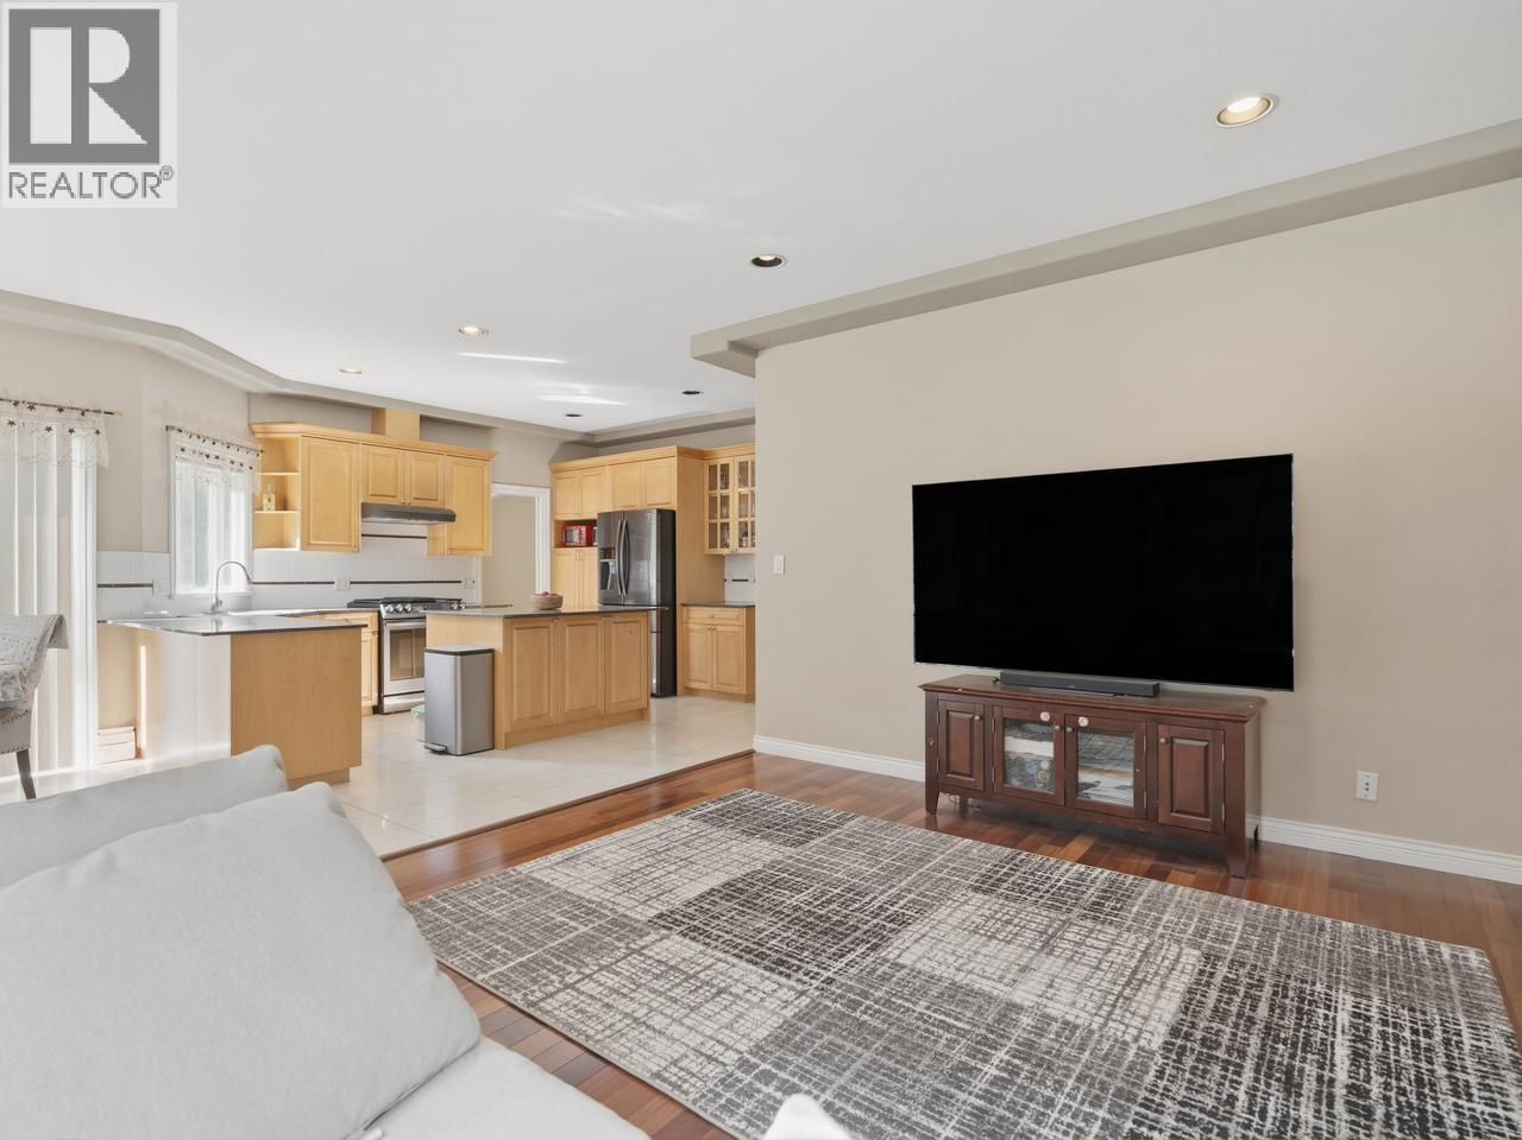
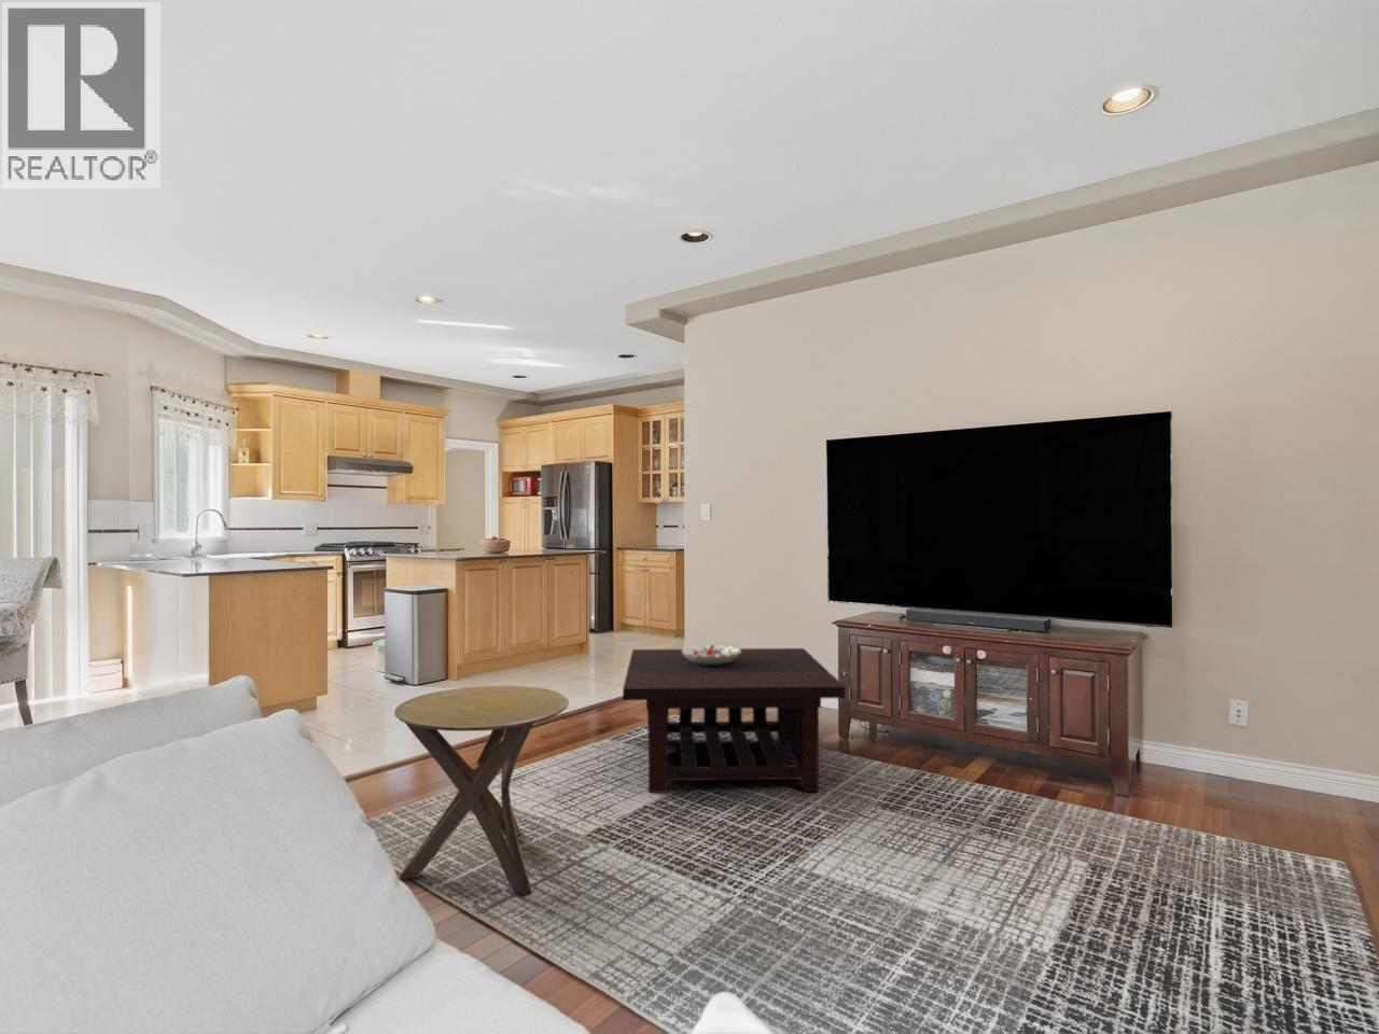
+ decorative bowl (711, 655)
+ side table (483, 784)
+ coffee table (729, 714)
